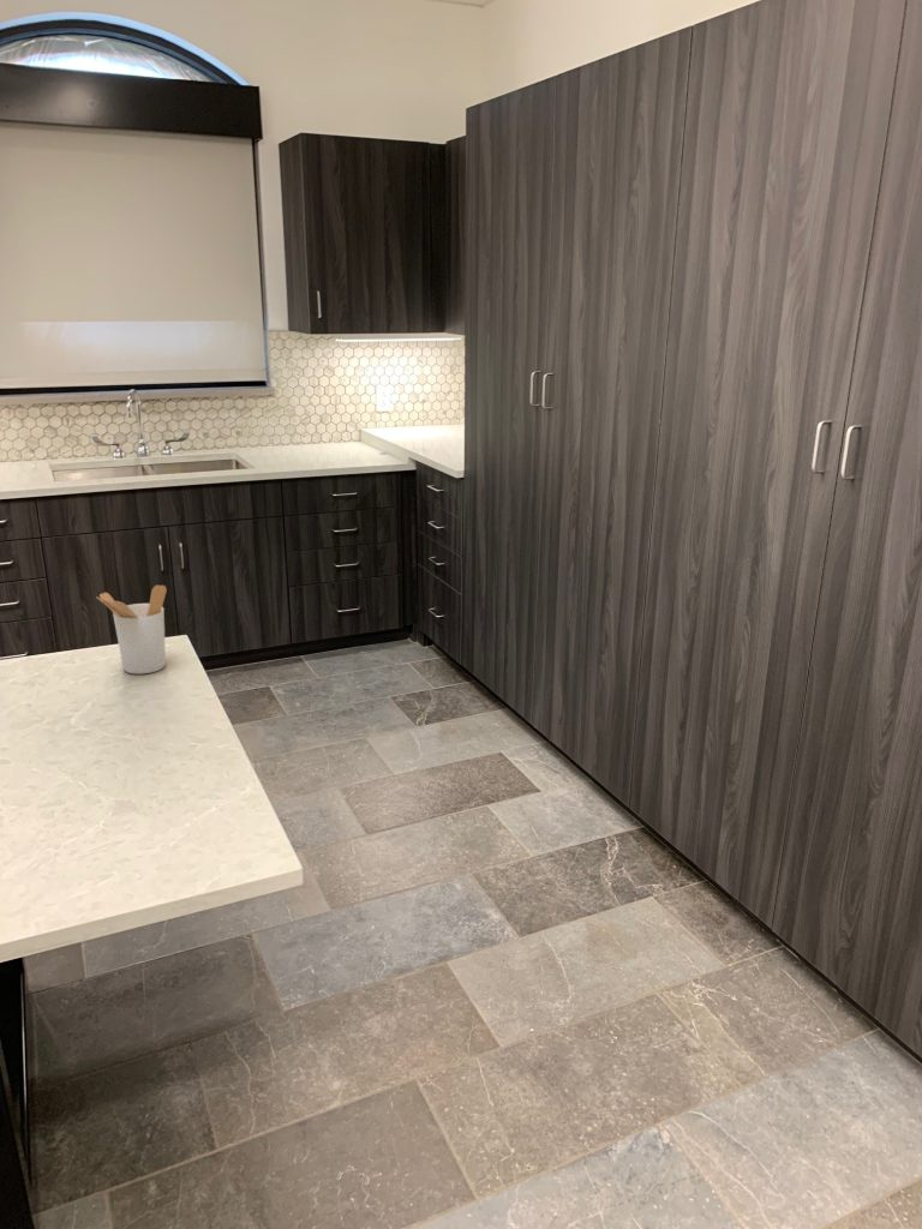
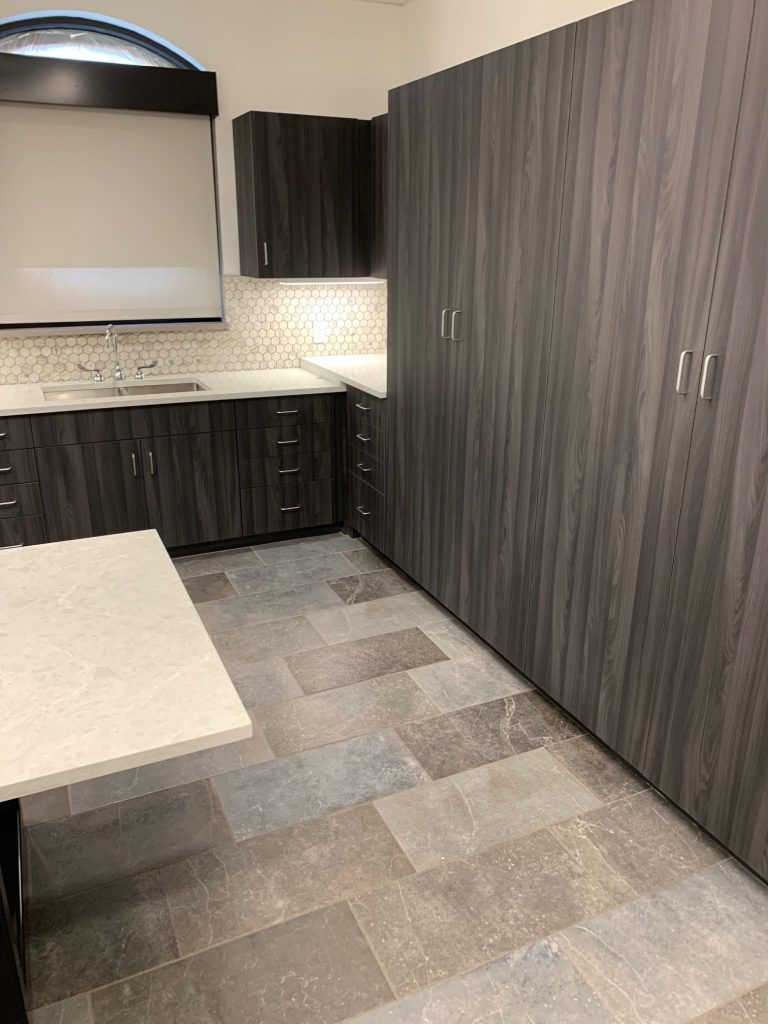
- utensil holder (132, 629)
